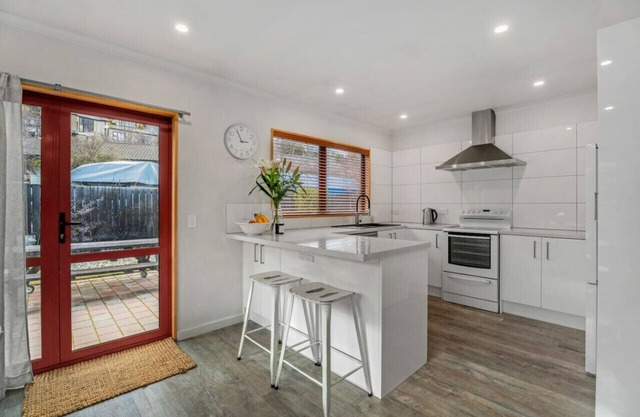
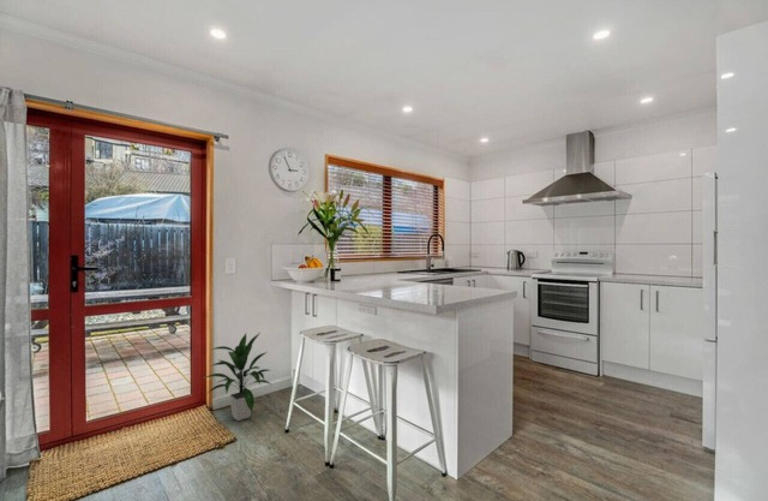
+ indoor plant (240, 376)
